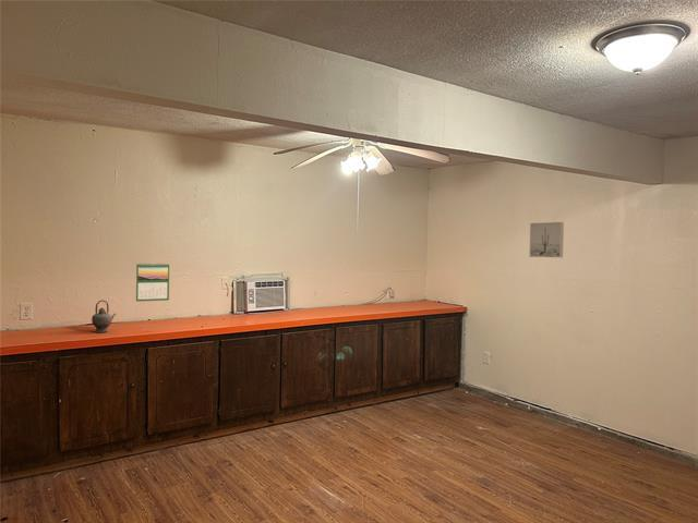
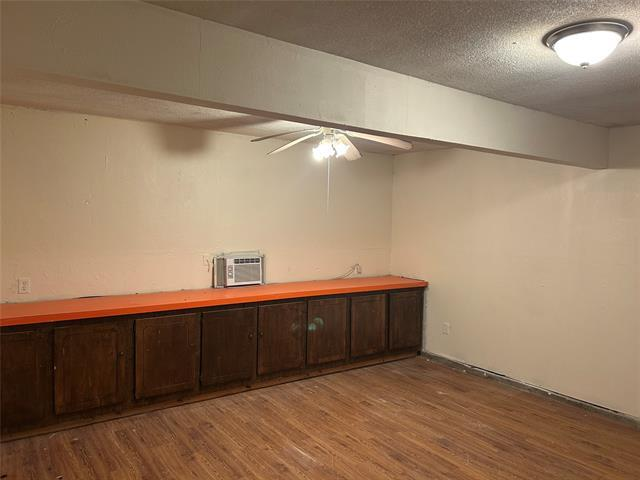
- wall art (545, 240)
- teapot (104, 315)
- calendar (153, 281)
